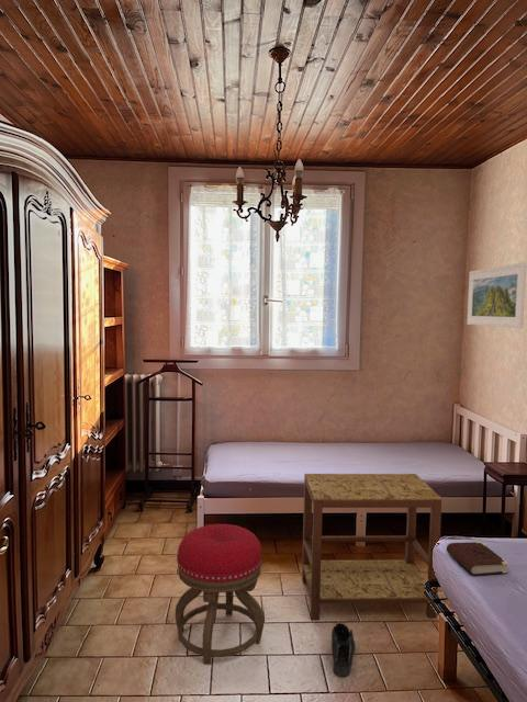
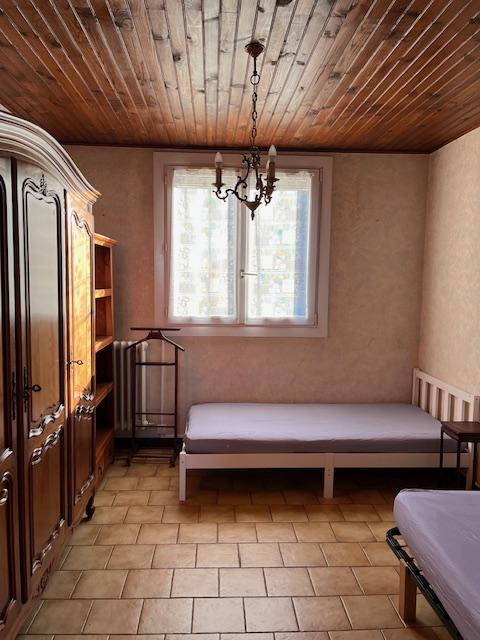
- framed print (493, 296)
- side table (367, 541)
- book (475, 557)
- sneaker (345, 641)
- stool (218, 586)
